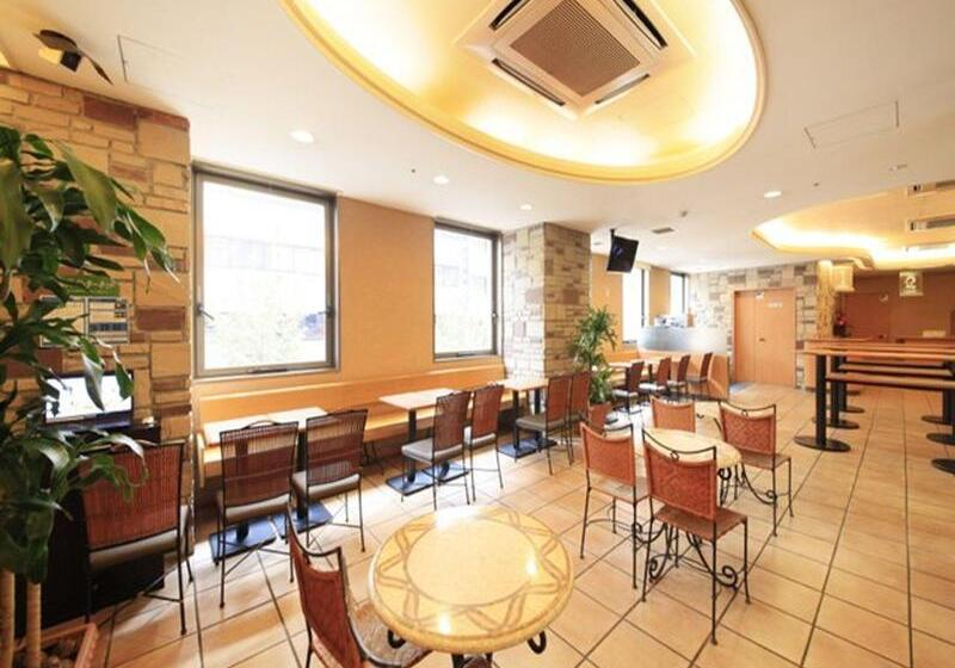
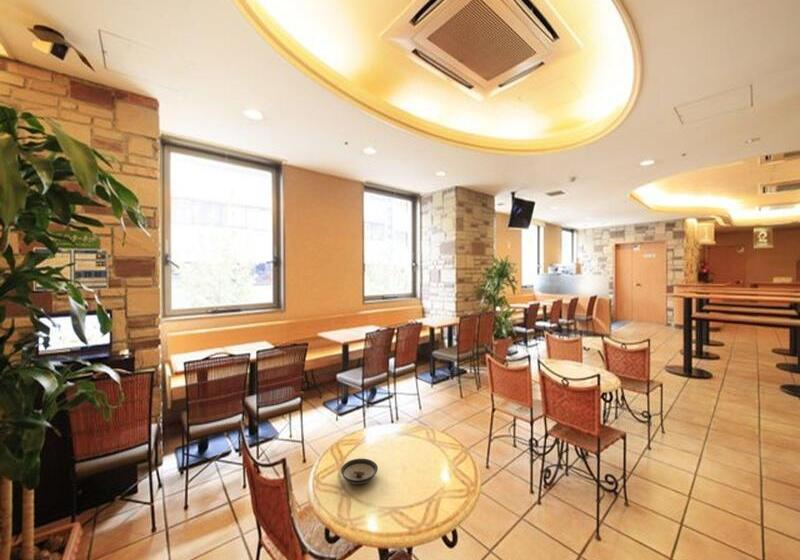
+ saucer (359, 473)
